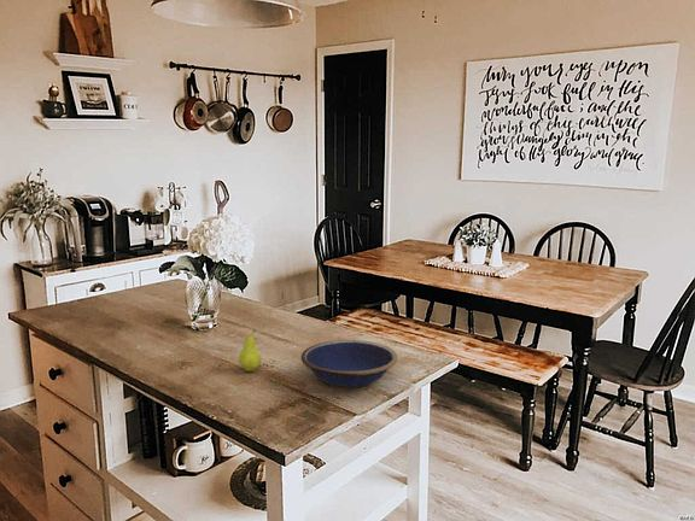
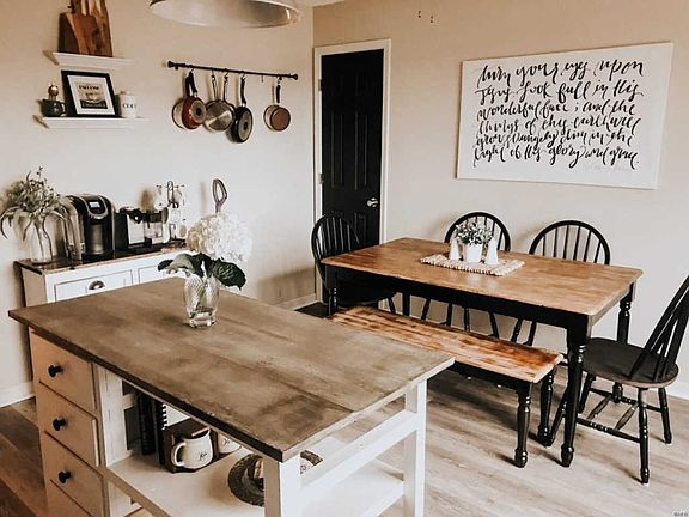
- bowl (349, 368)
- fruit (249, 349)
